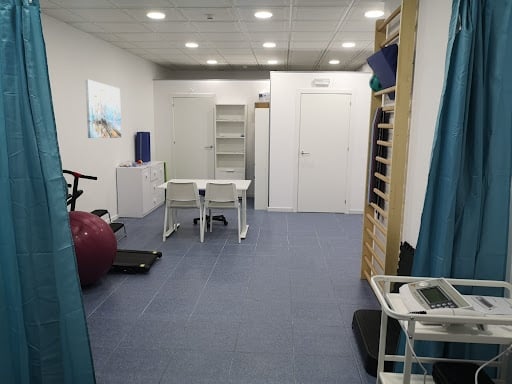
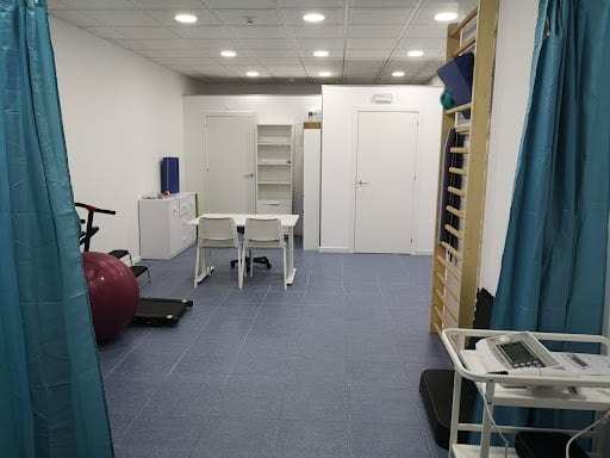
- wall art (105, 111)
